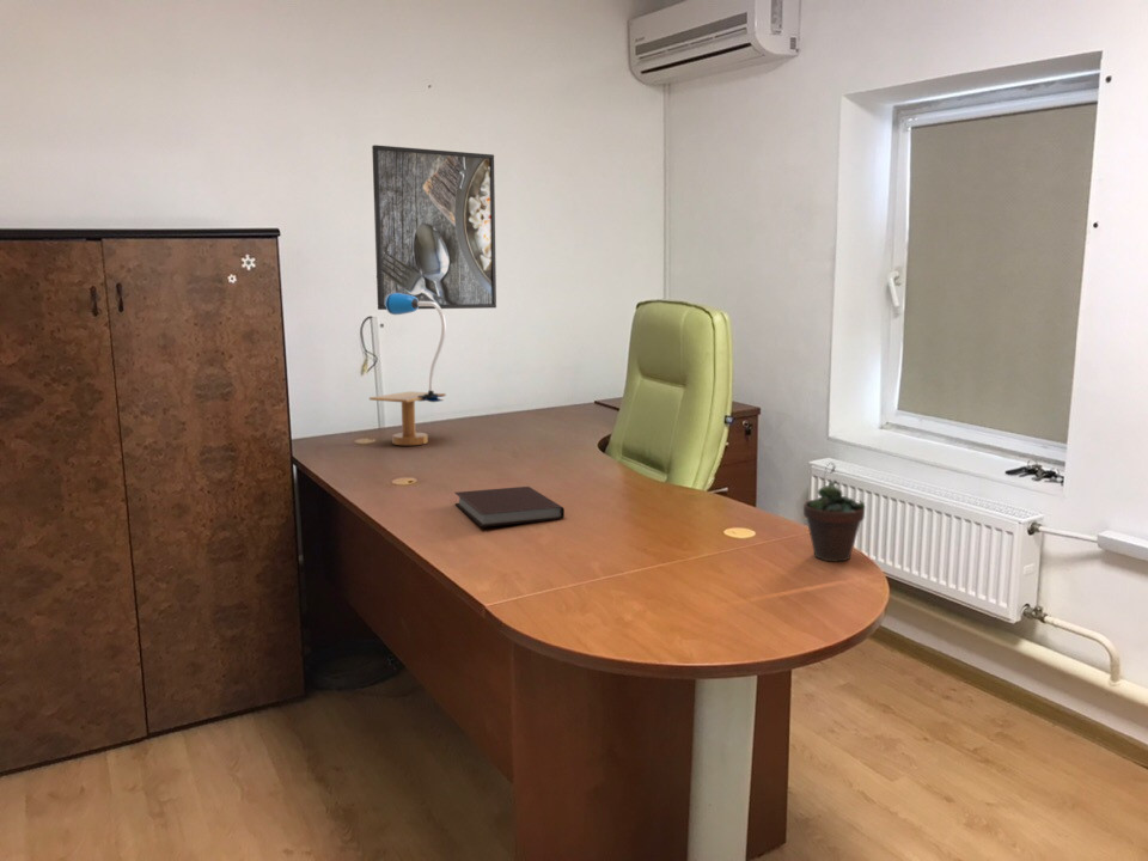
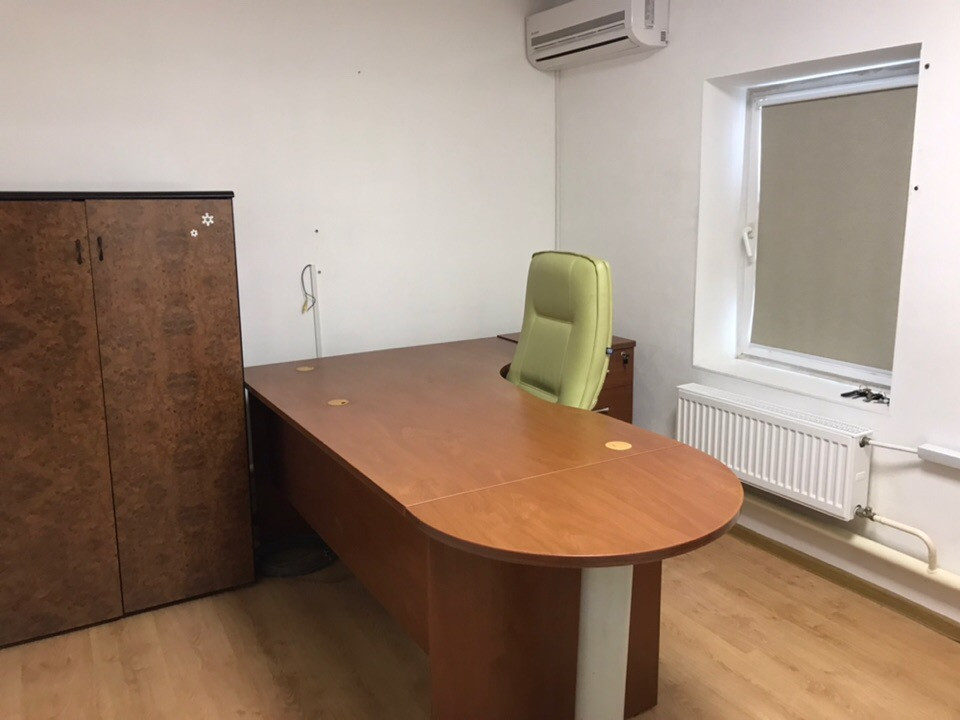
- succulent plant (833, 509)
- notebook (507, 505)
- desk lamp (429, 374)
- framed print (436, 230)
